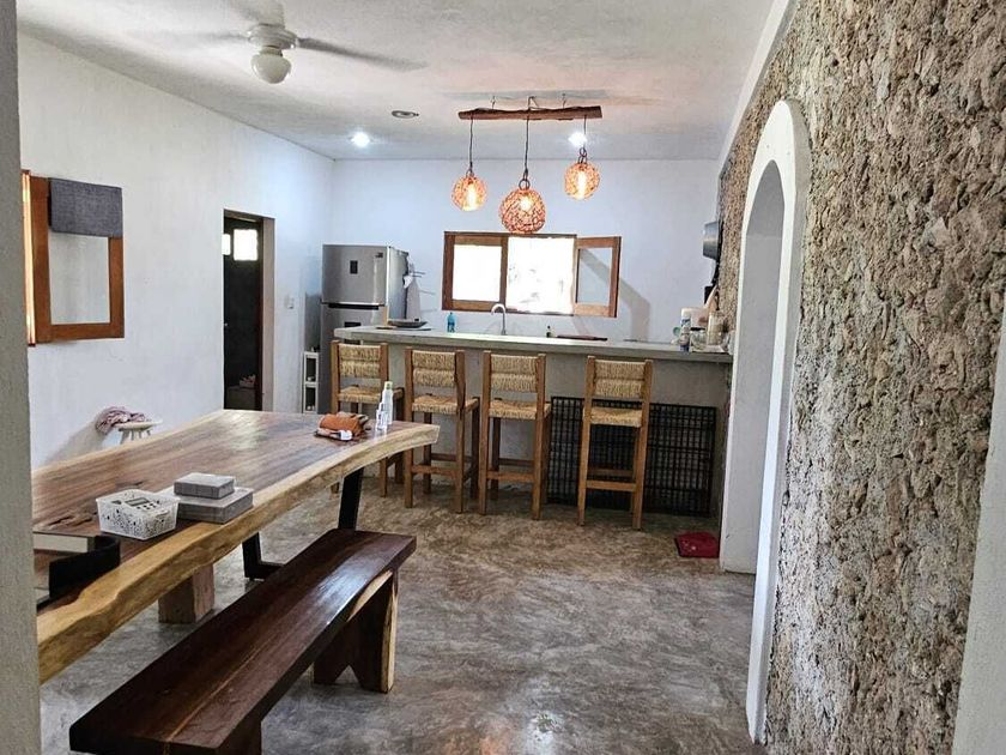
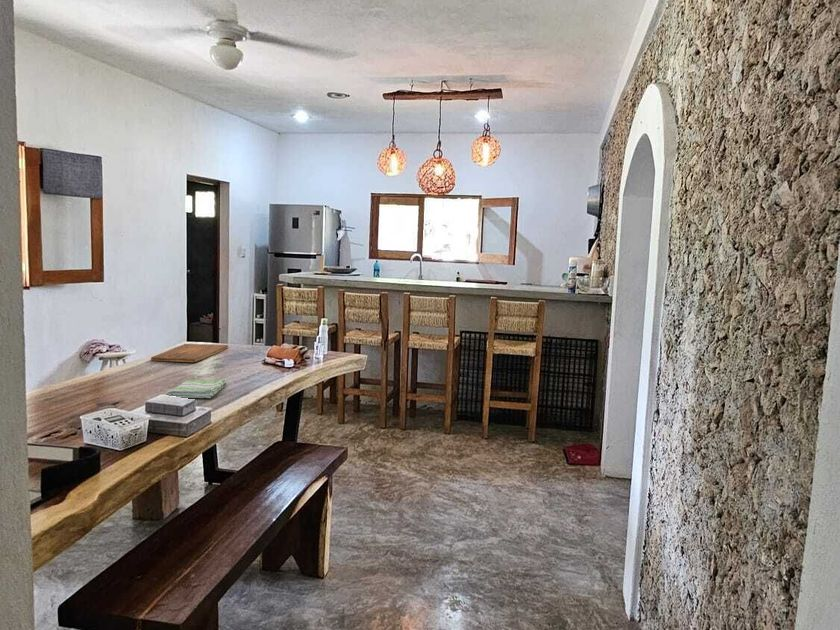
+ cutting board (191, 352)
+ dish towel (197, 386)
